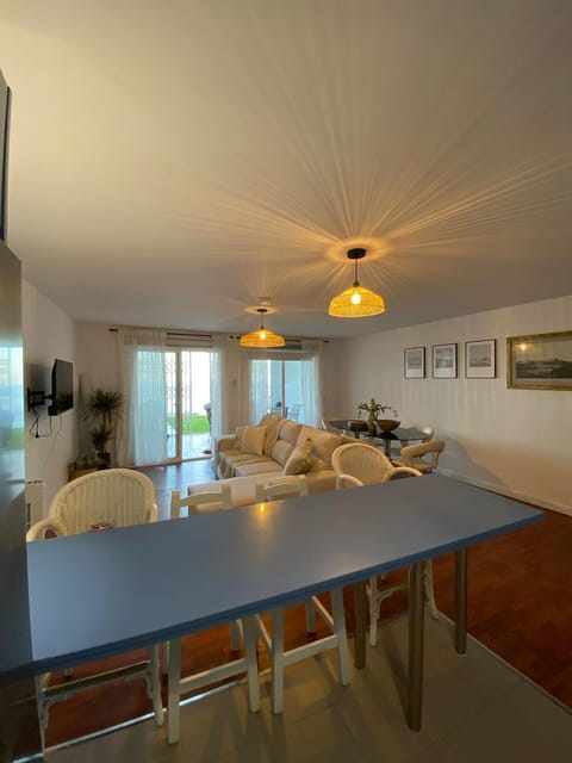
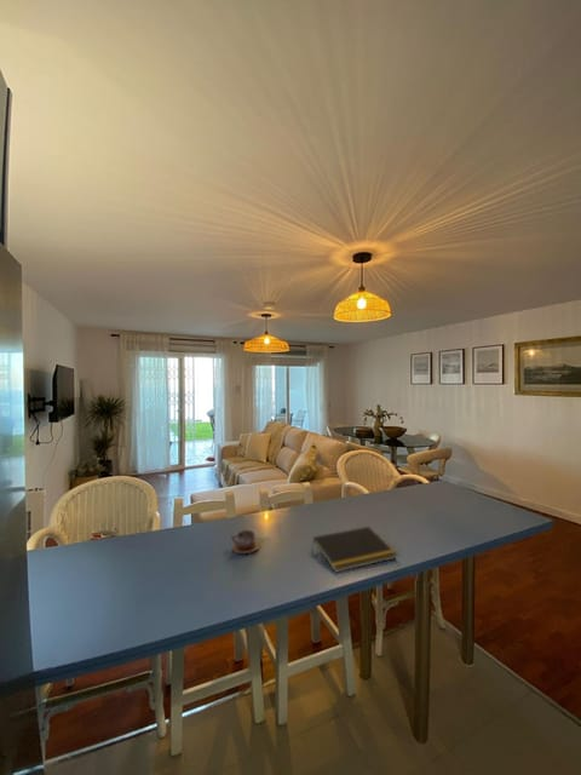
+ cup (245, 540)
+ notepad (353, 546)
